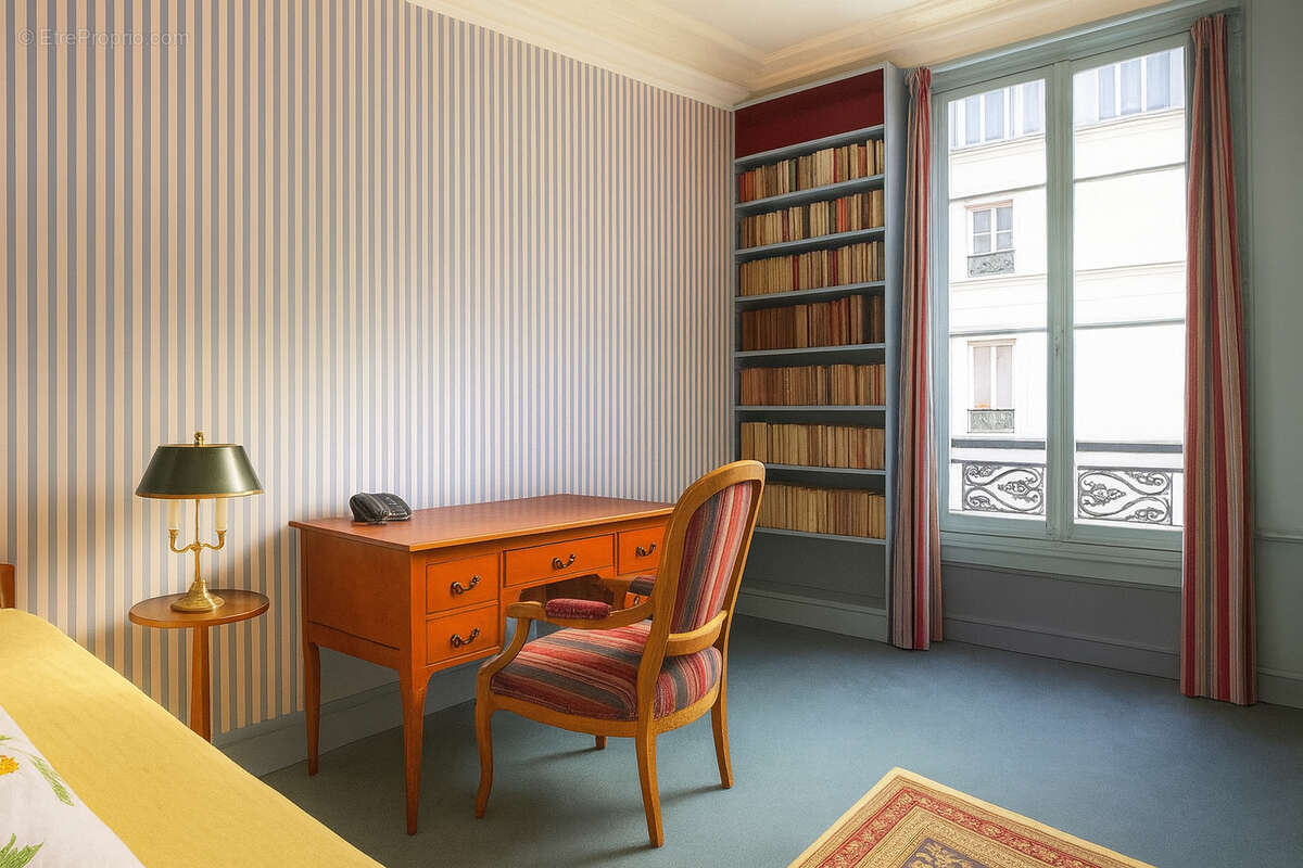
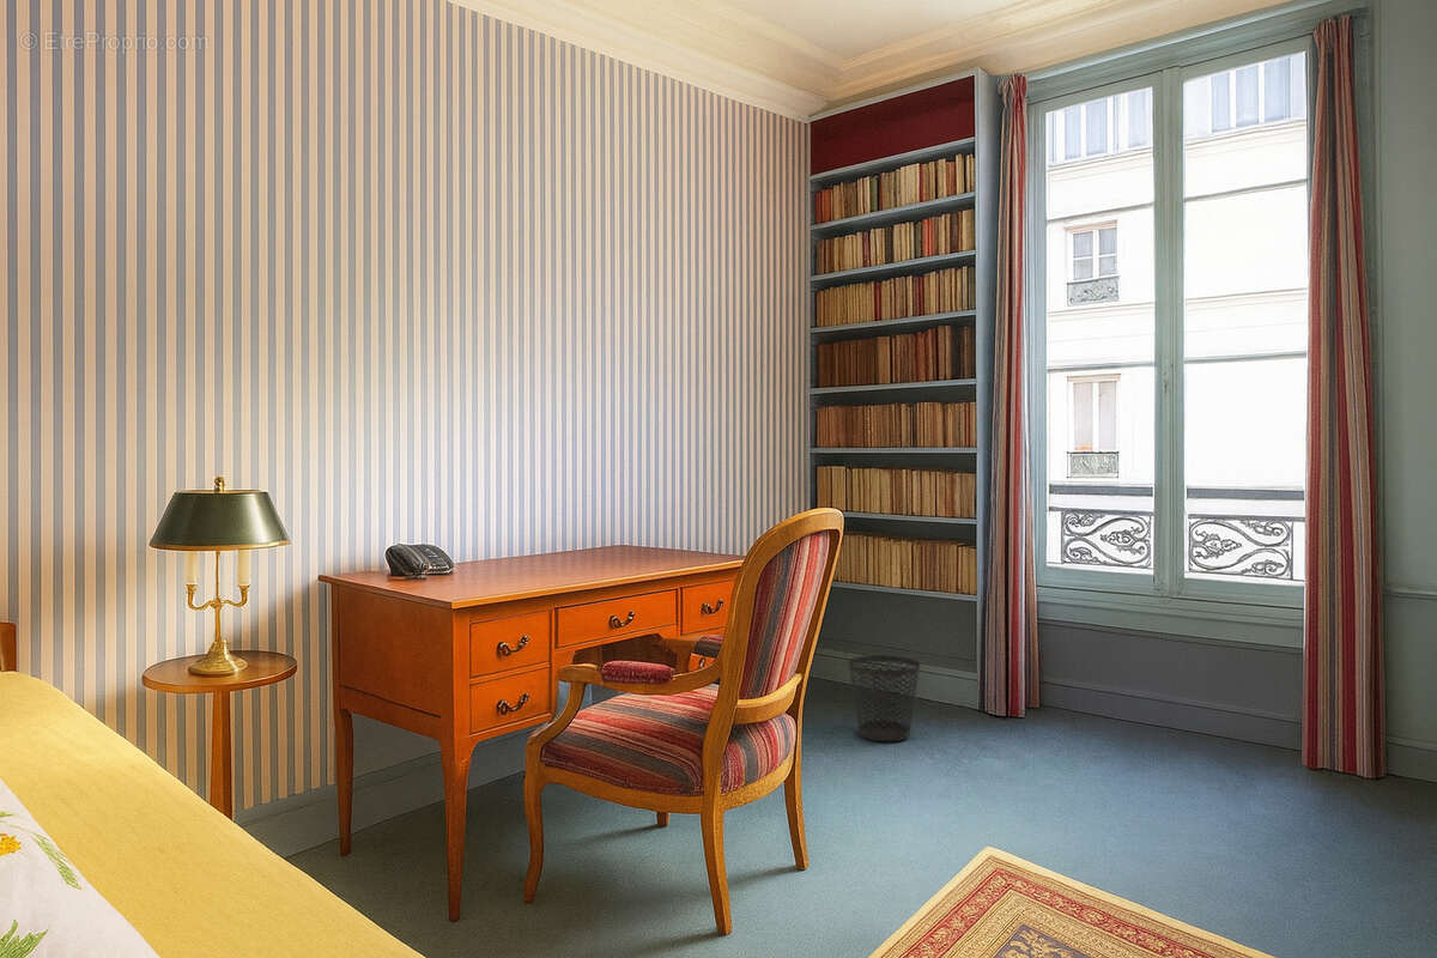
+ wastebasket (884, 698)
